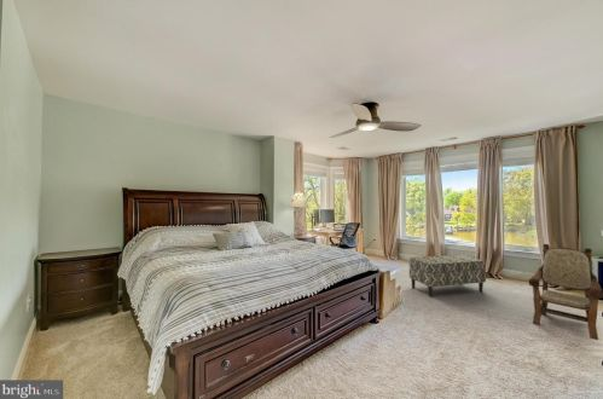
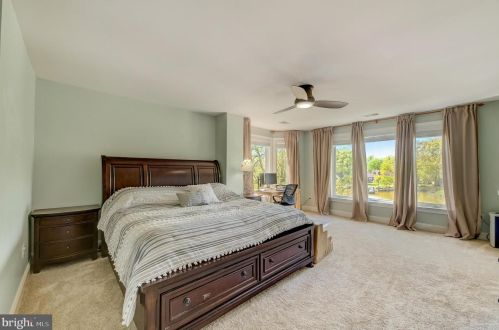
- bench (446, 273)
- armchair (564, 285)
